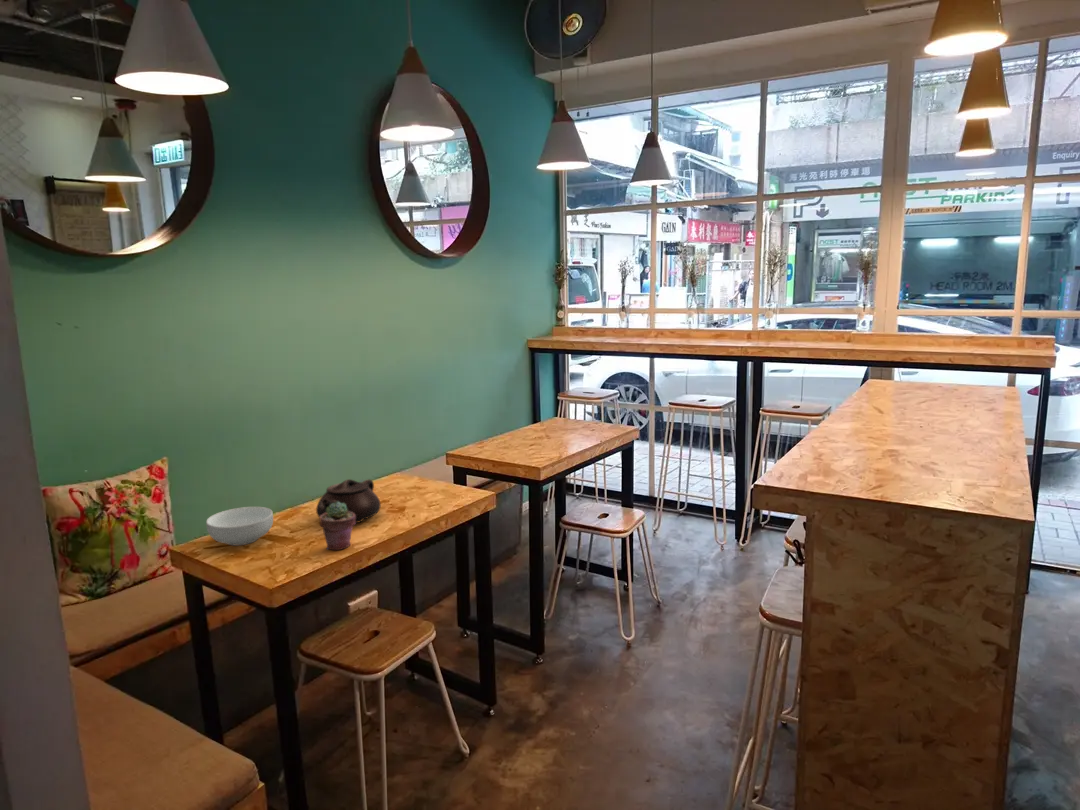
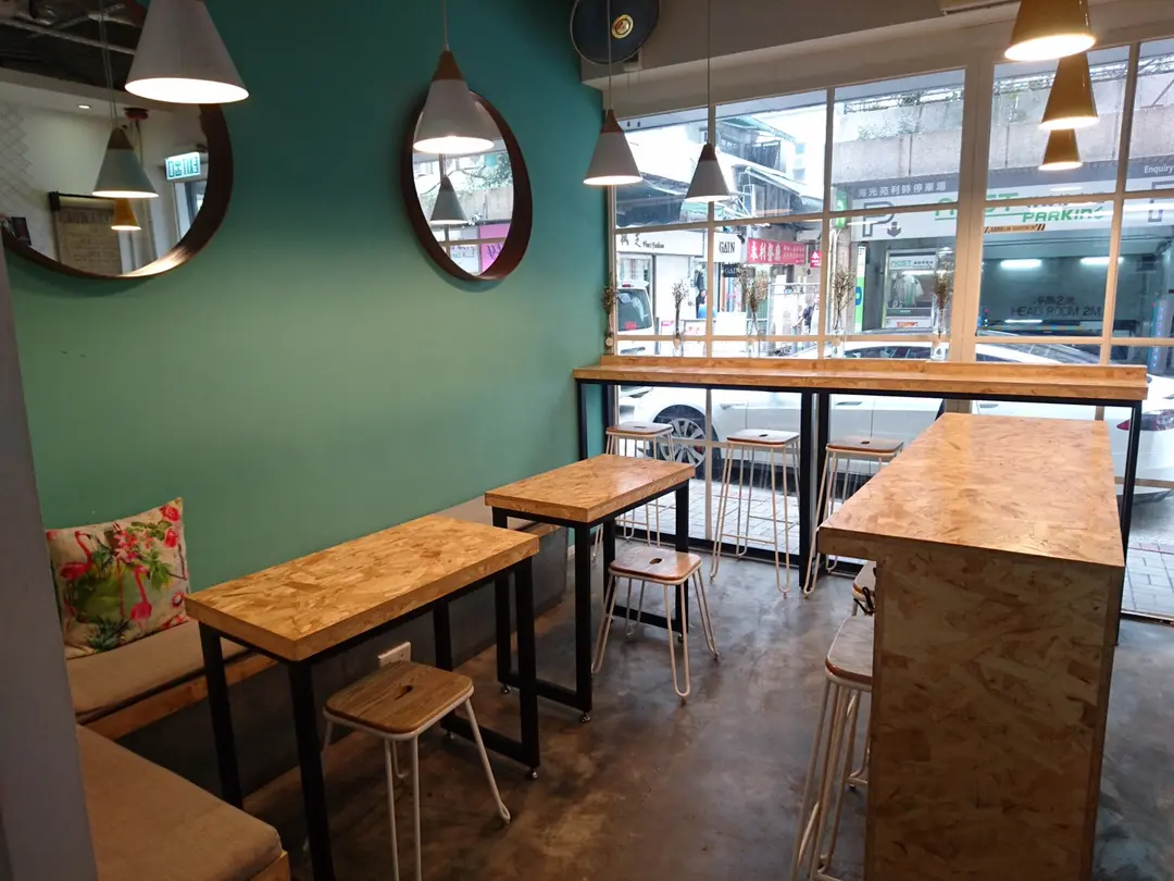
- potted succulent (337, 524)
- cereal bowl (241, 528)
- teapot (350, 498)
